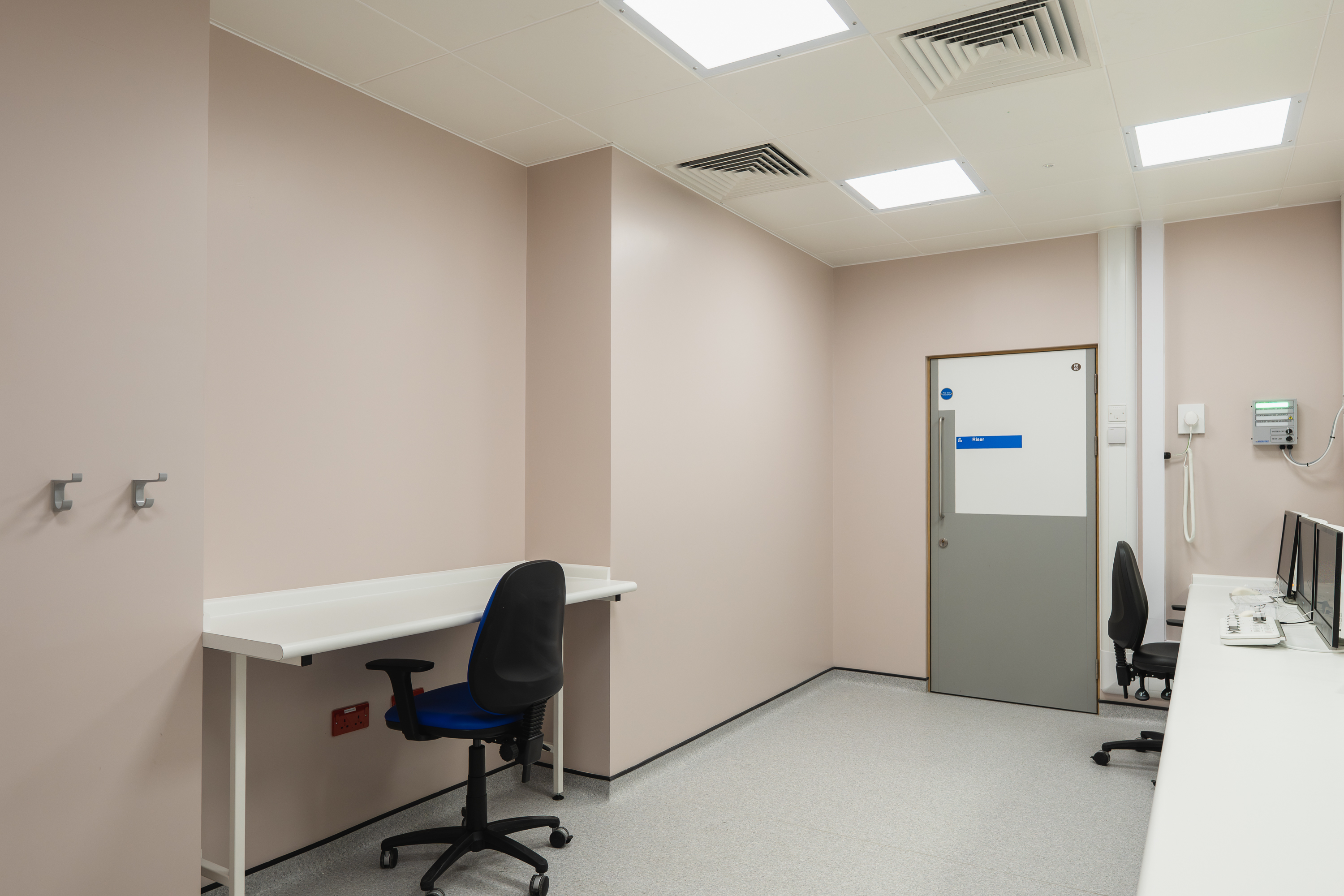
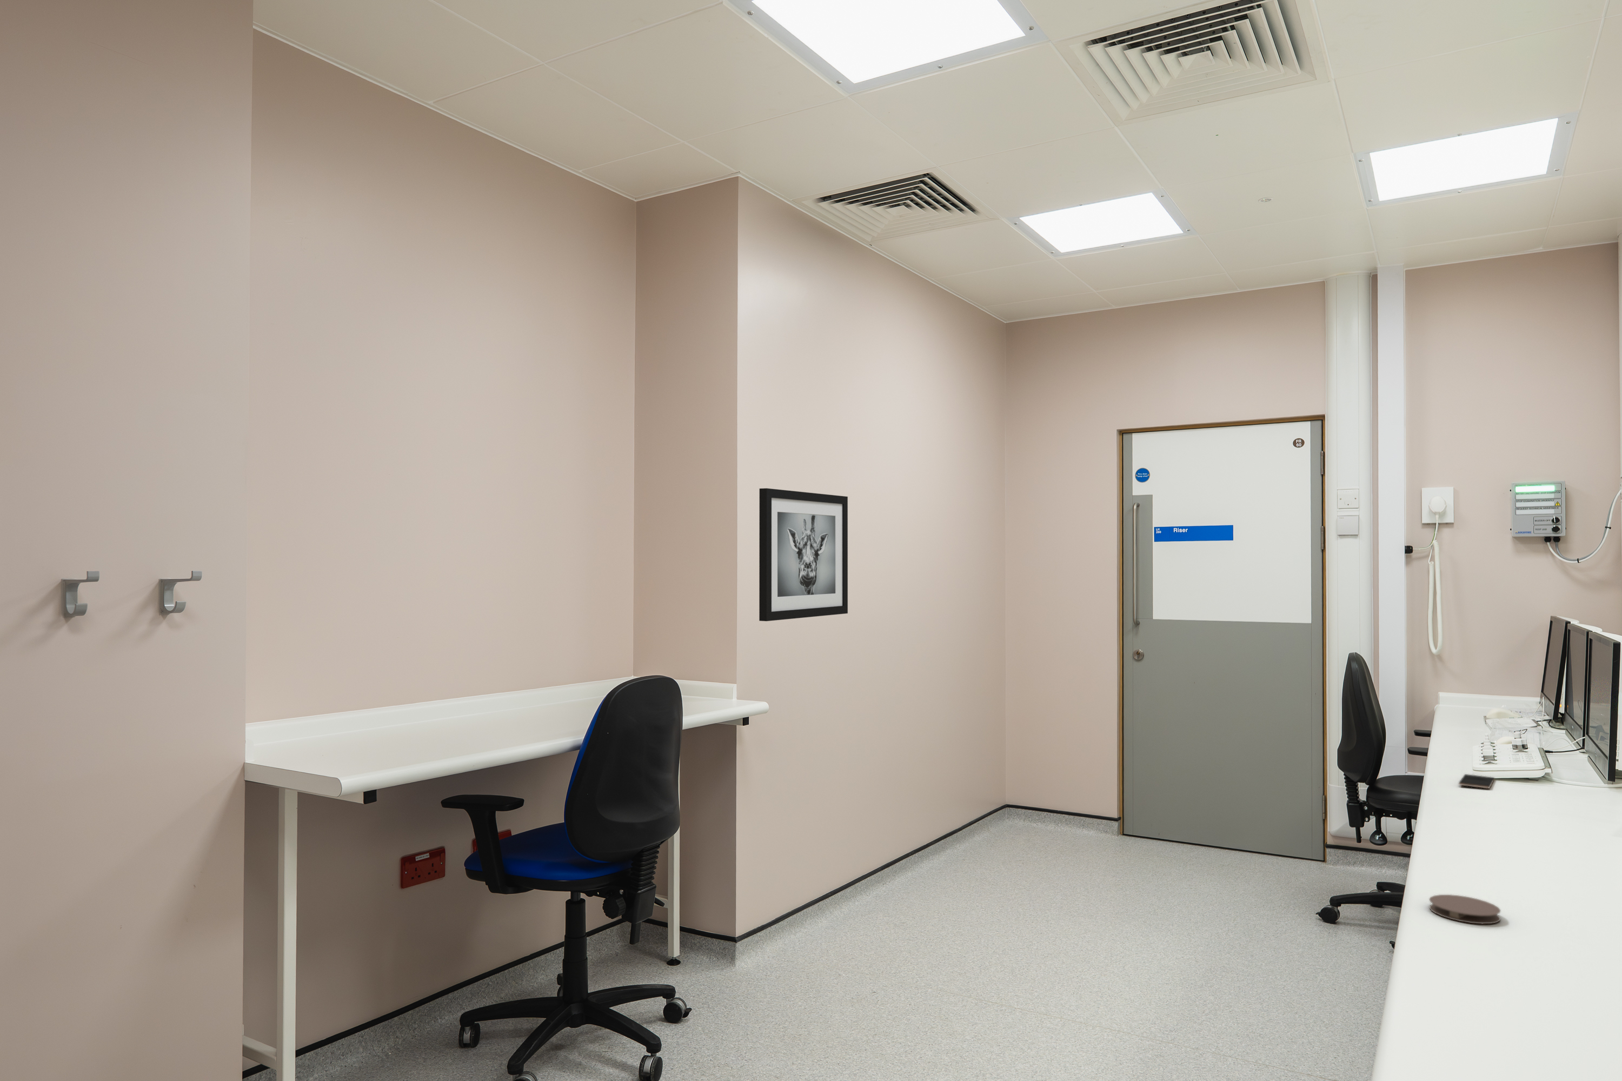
+ coaster (1464, 908)
+ smartphone (1476, 781)
+ wall art (806, 555)
